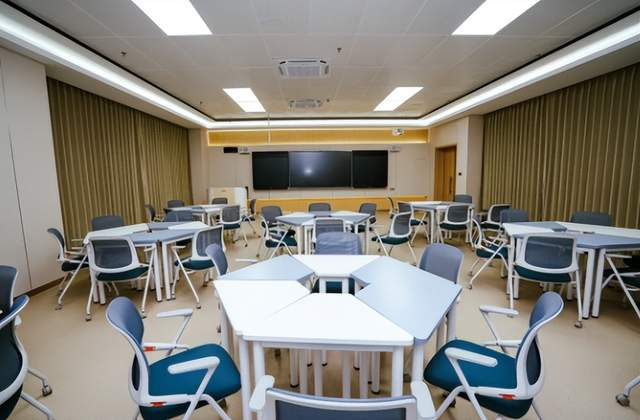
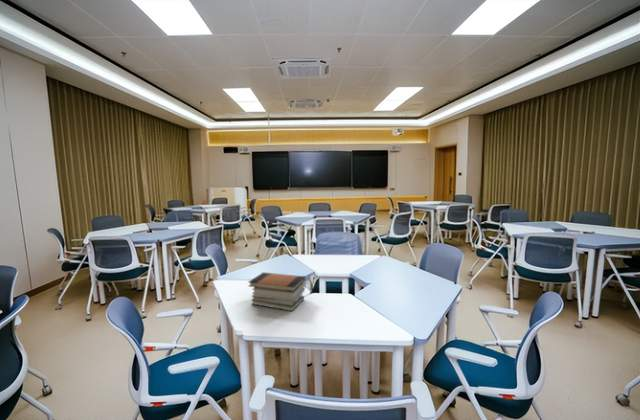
+ book stack (278, 290)
